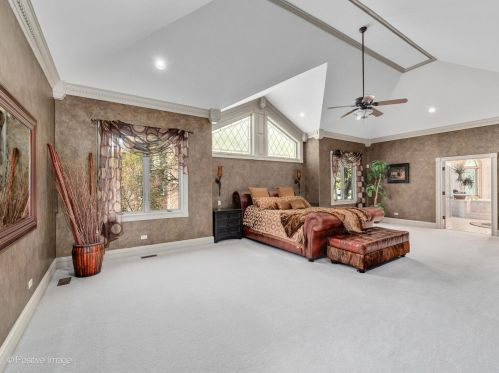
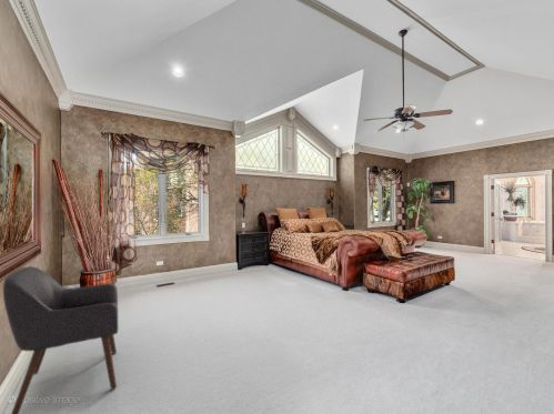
+ chair (69, 323)
